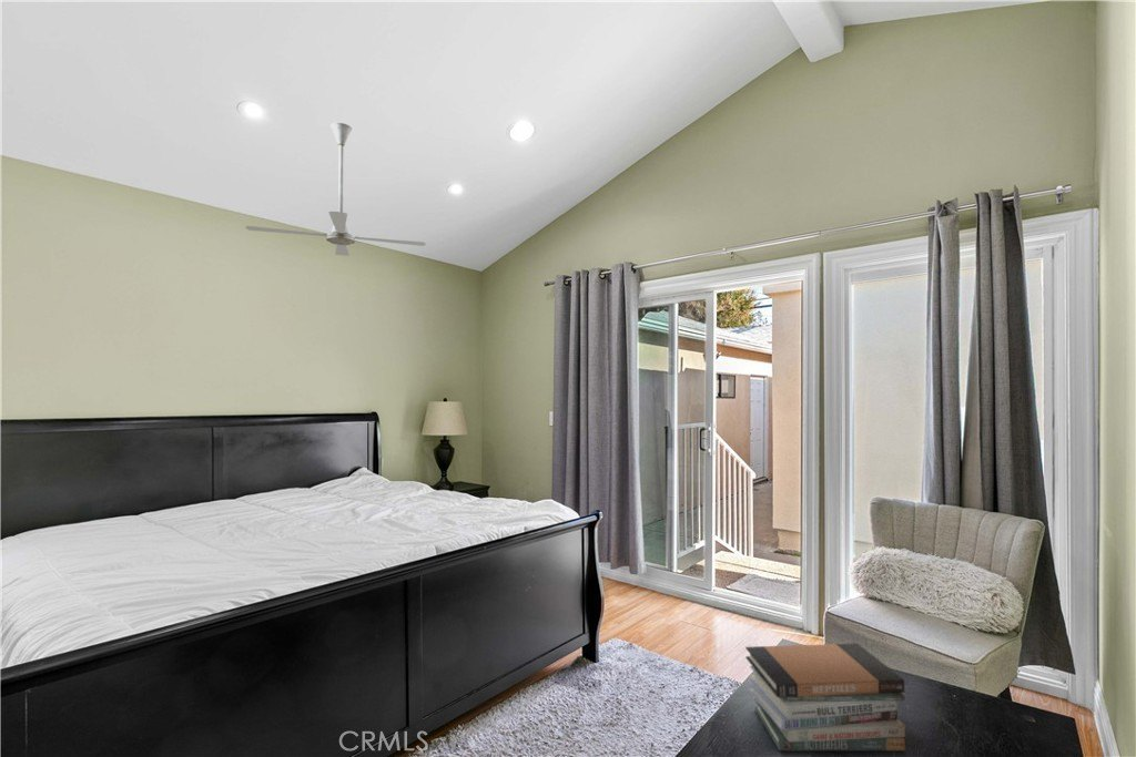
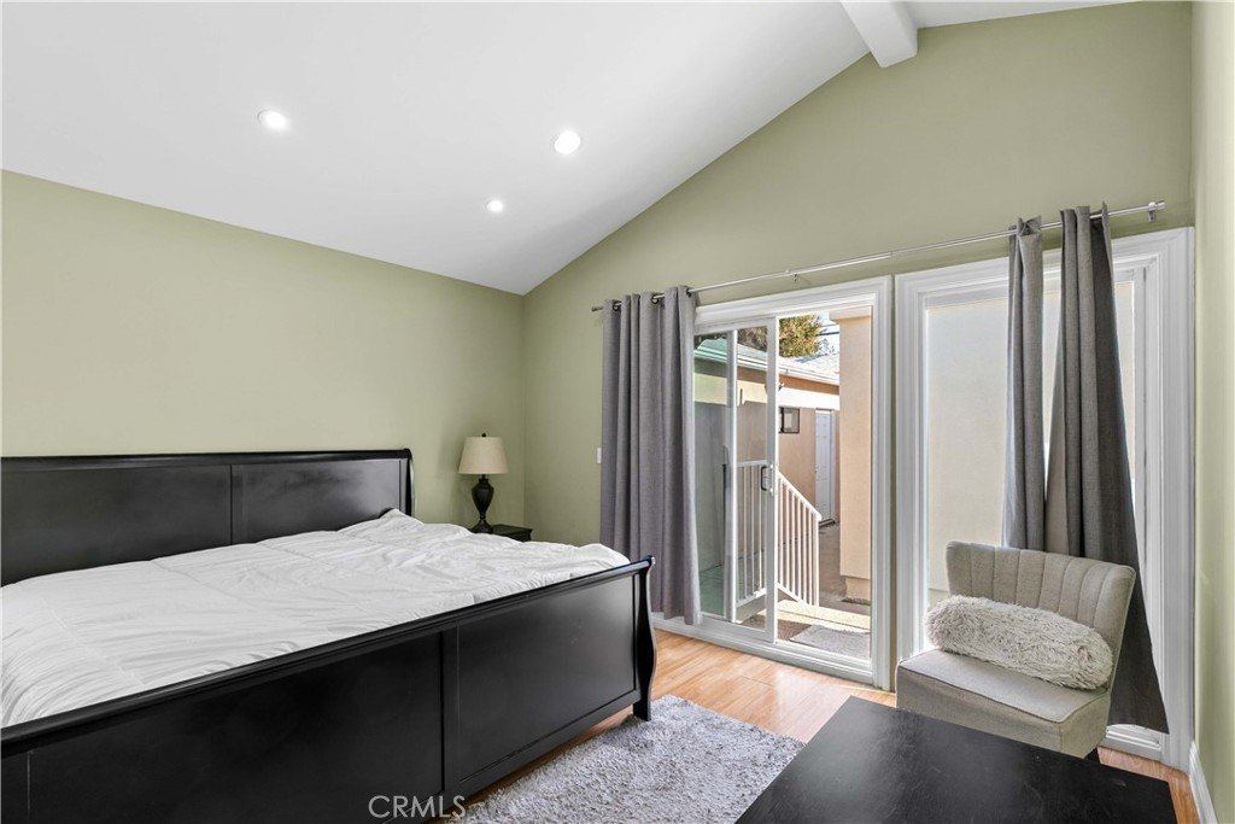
- book stack (821, 695)
- ceiling fan (341, 185)
